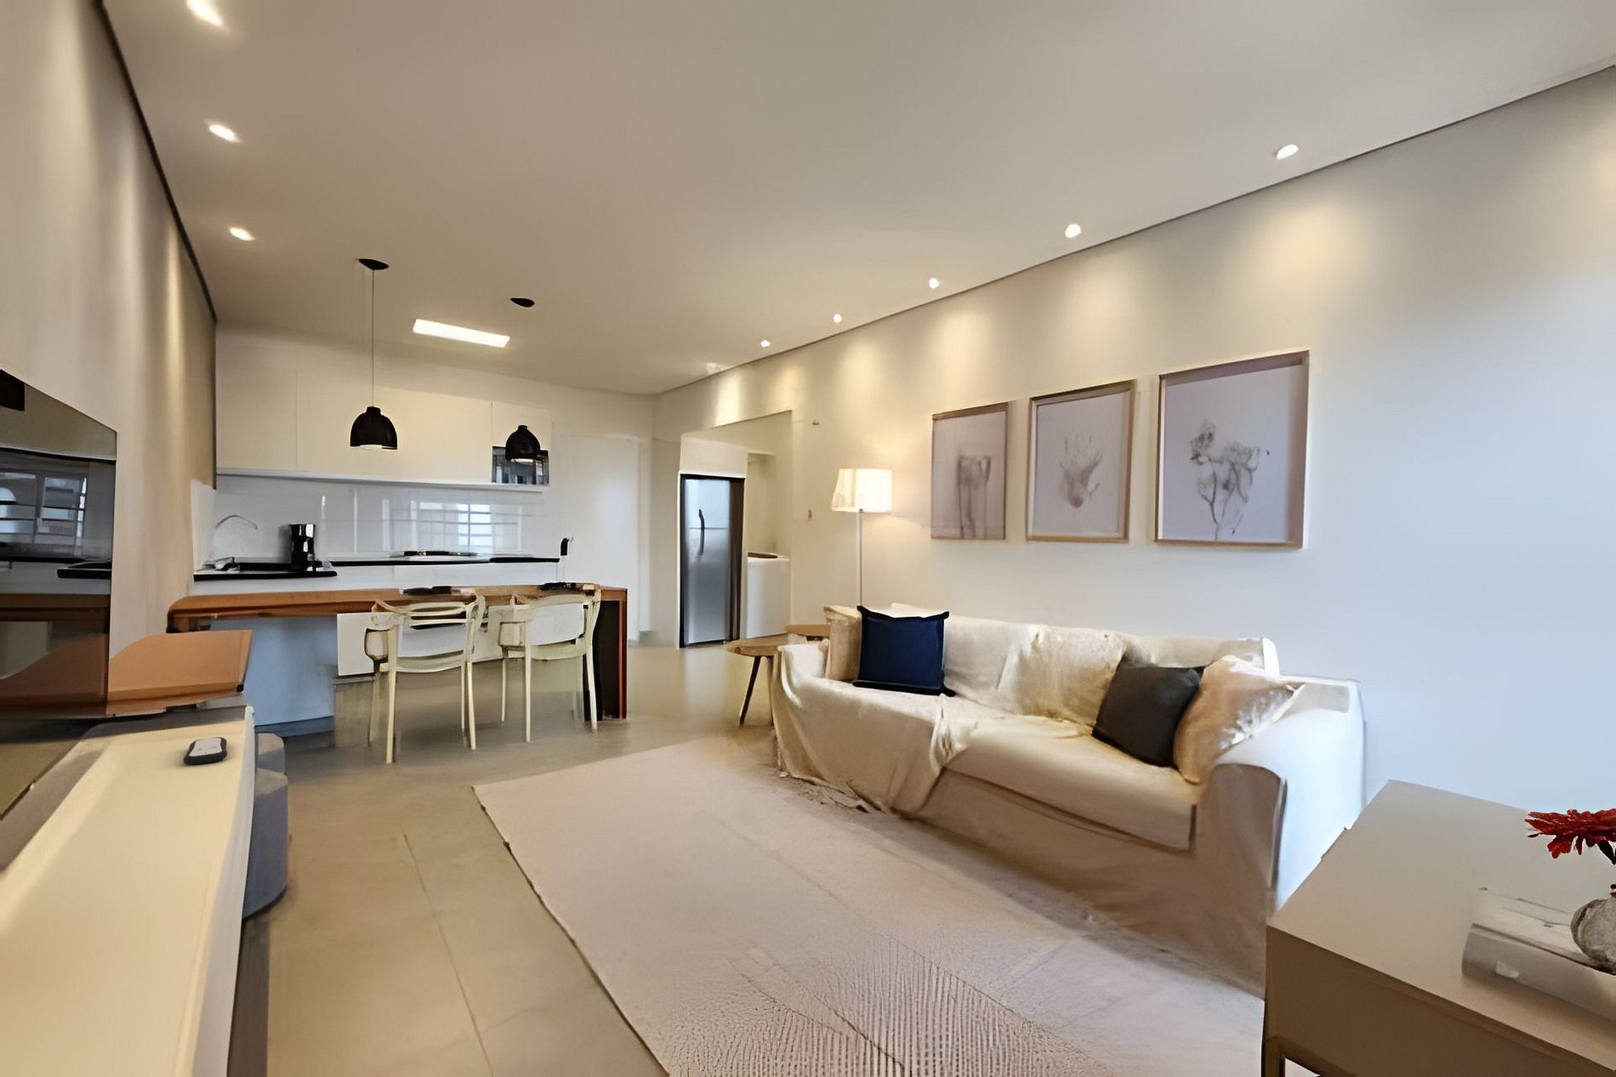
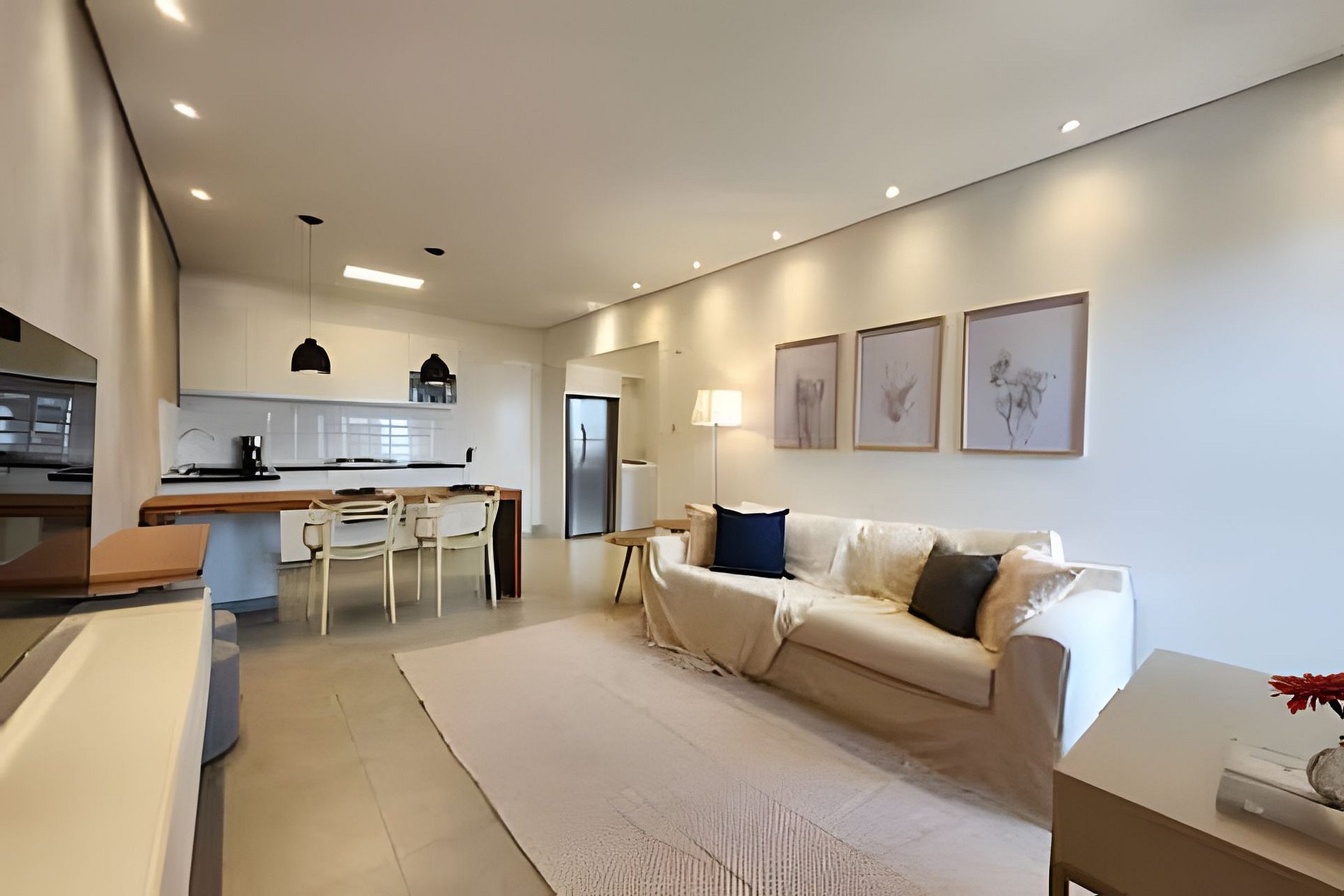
- remote control (207, 750)
